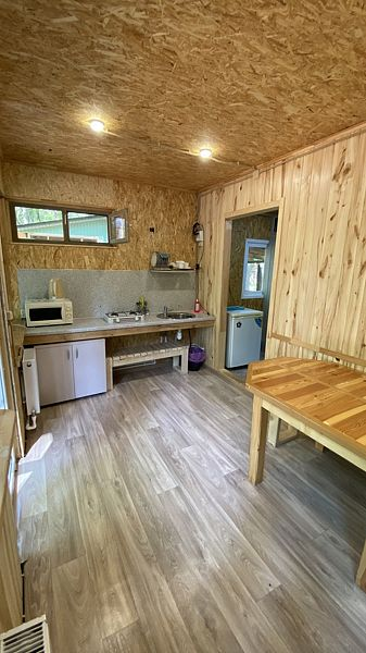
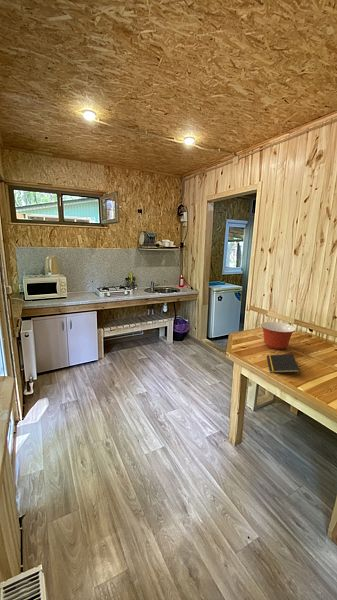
+ notepad (281, 363)
+ mixing bowl (276, 336)
